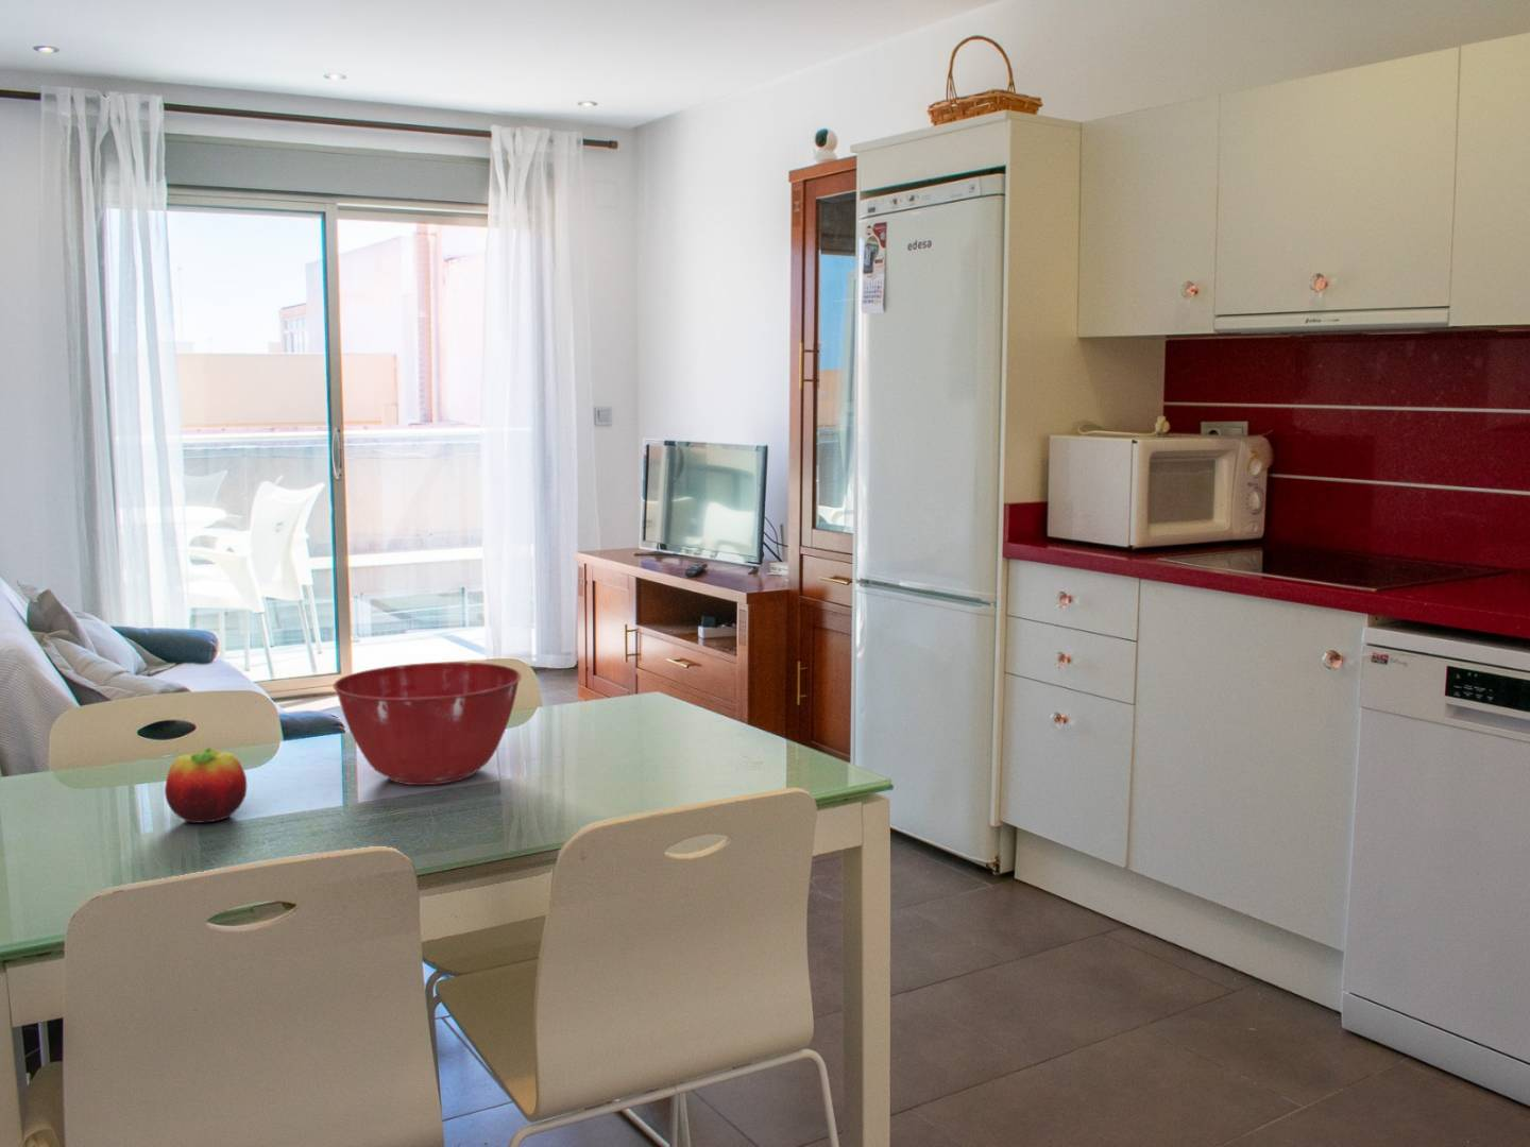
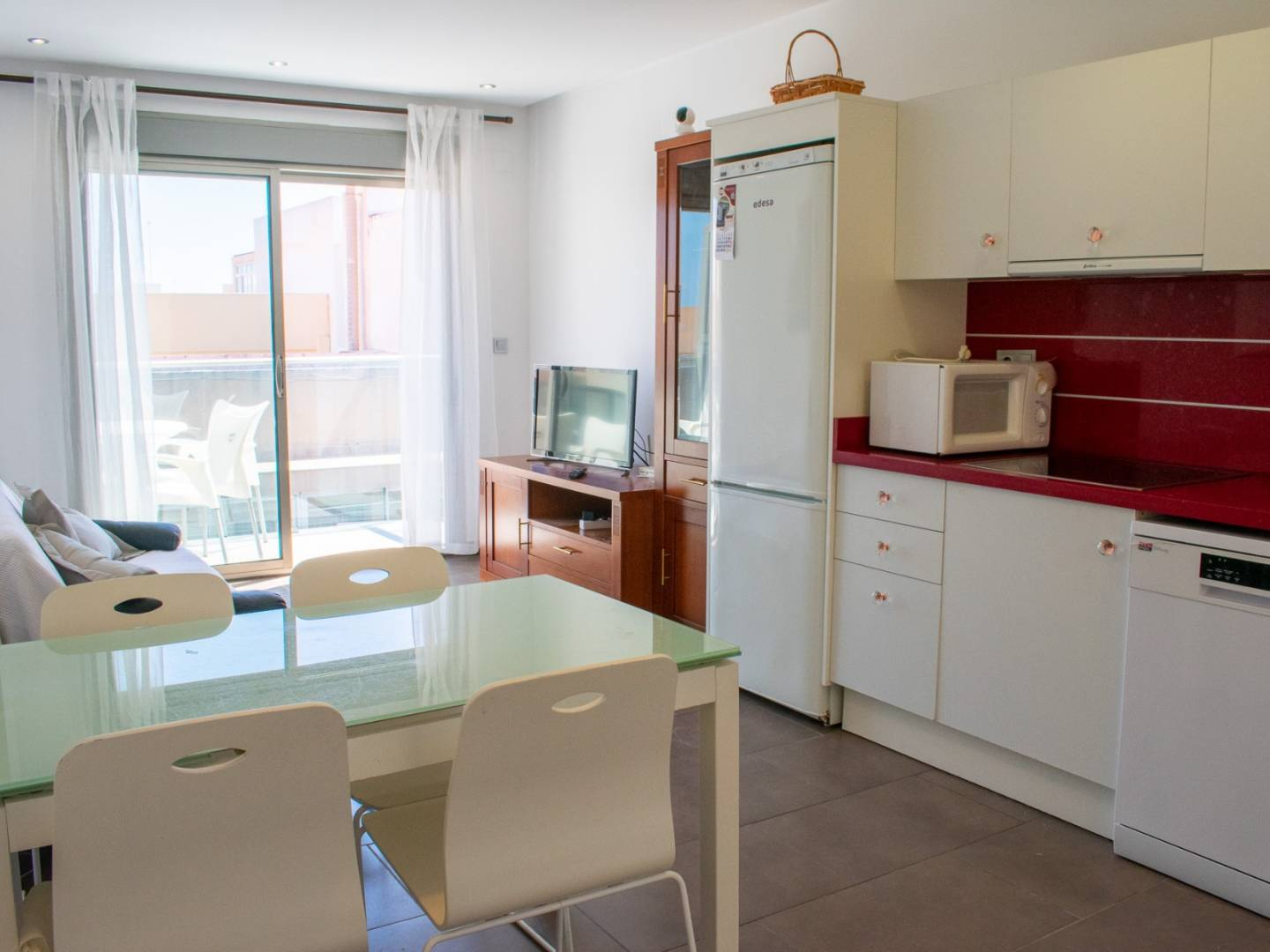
- mixing bowl (429, 725)
- fruit (206, 783)
